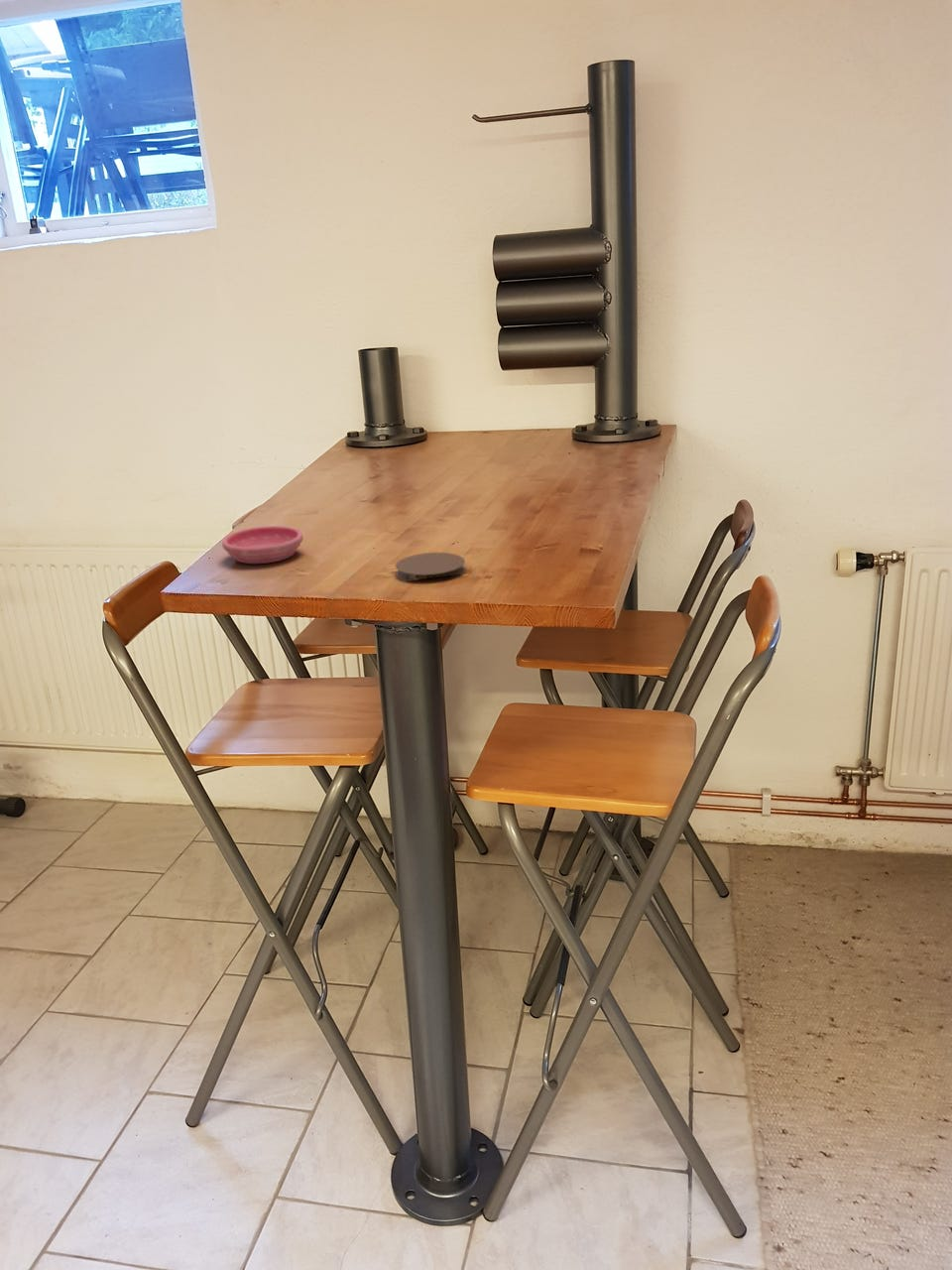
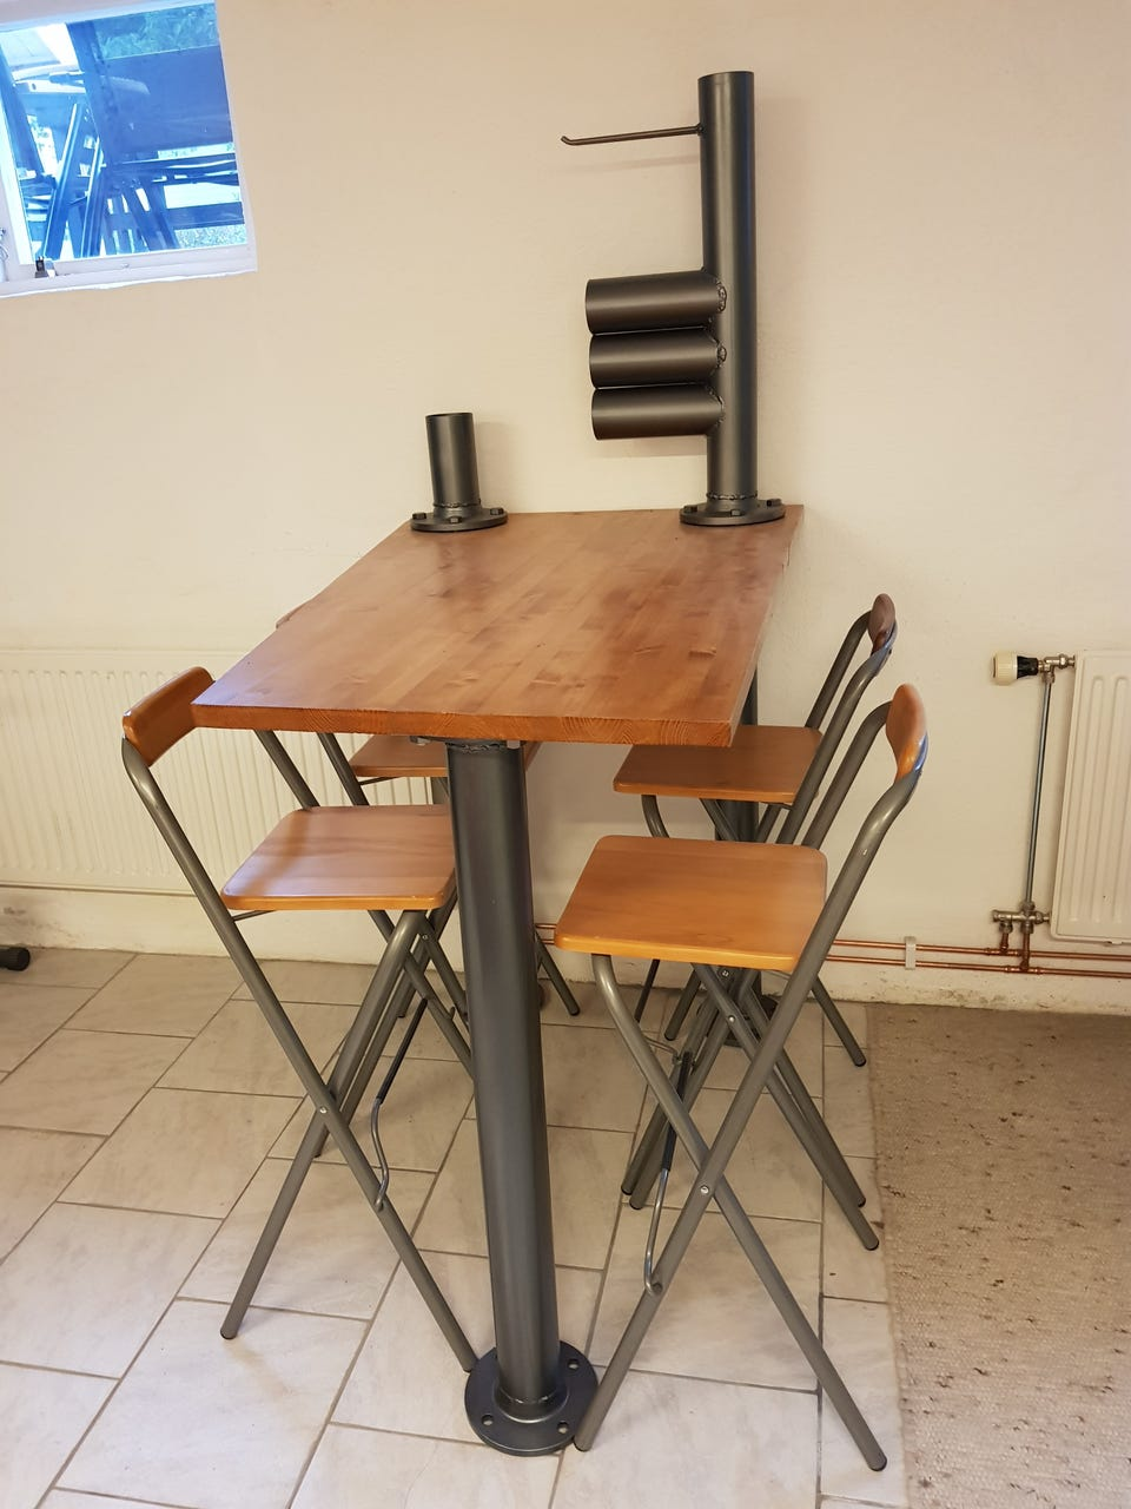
- saucer (263, 546)
- coaster (430, 568)
